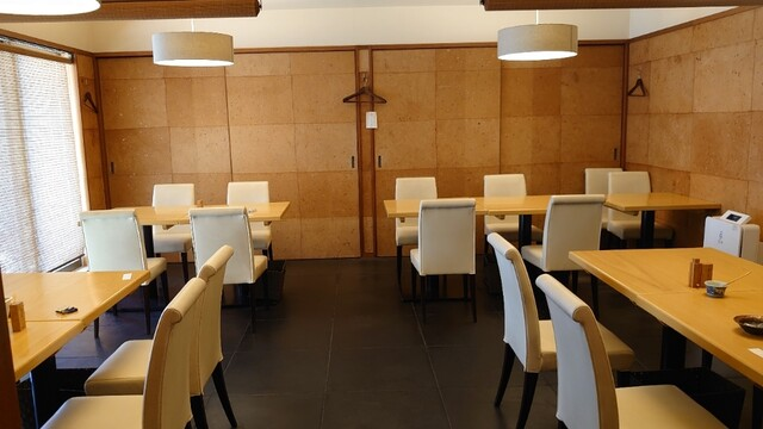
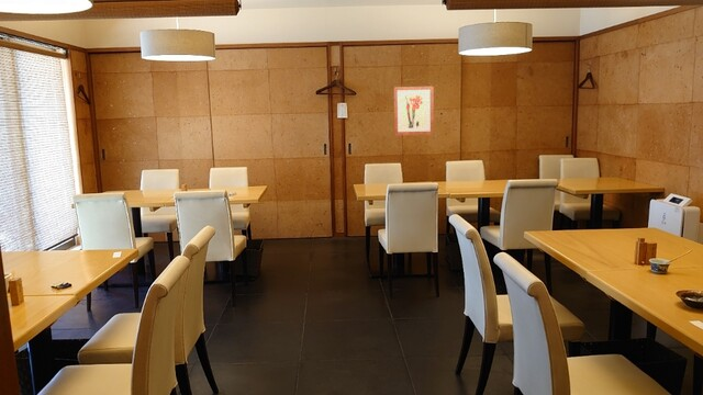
+ wall art (413, 111)
